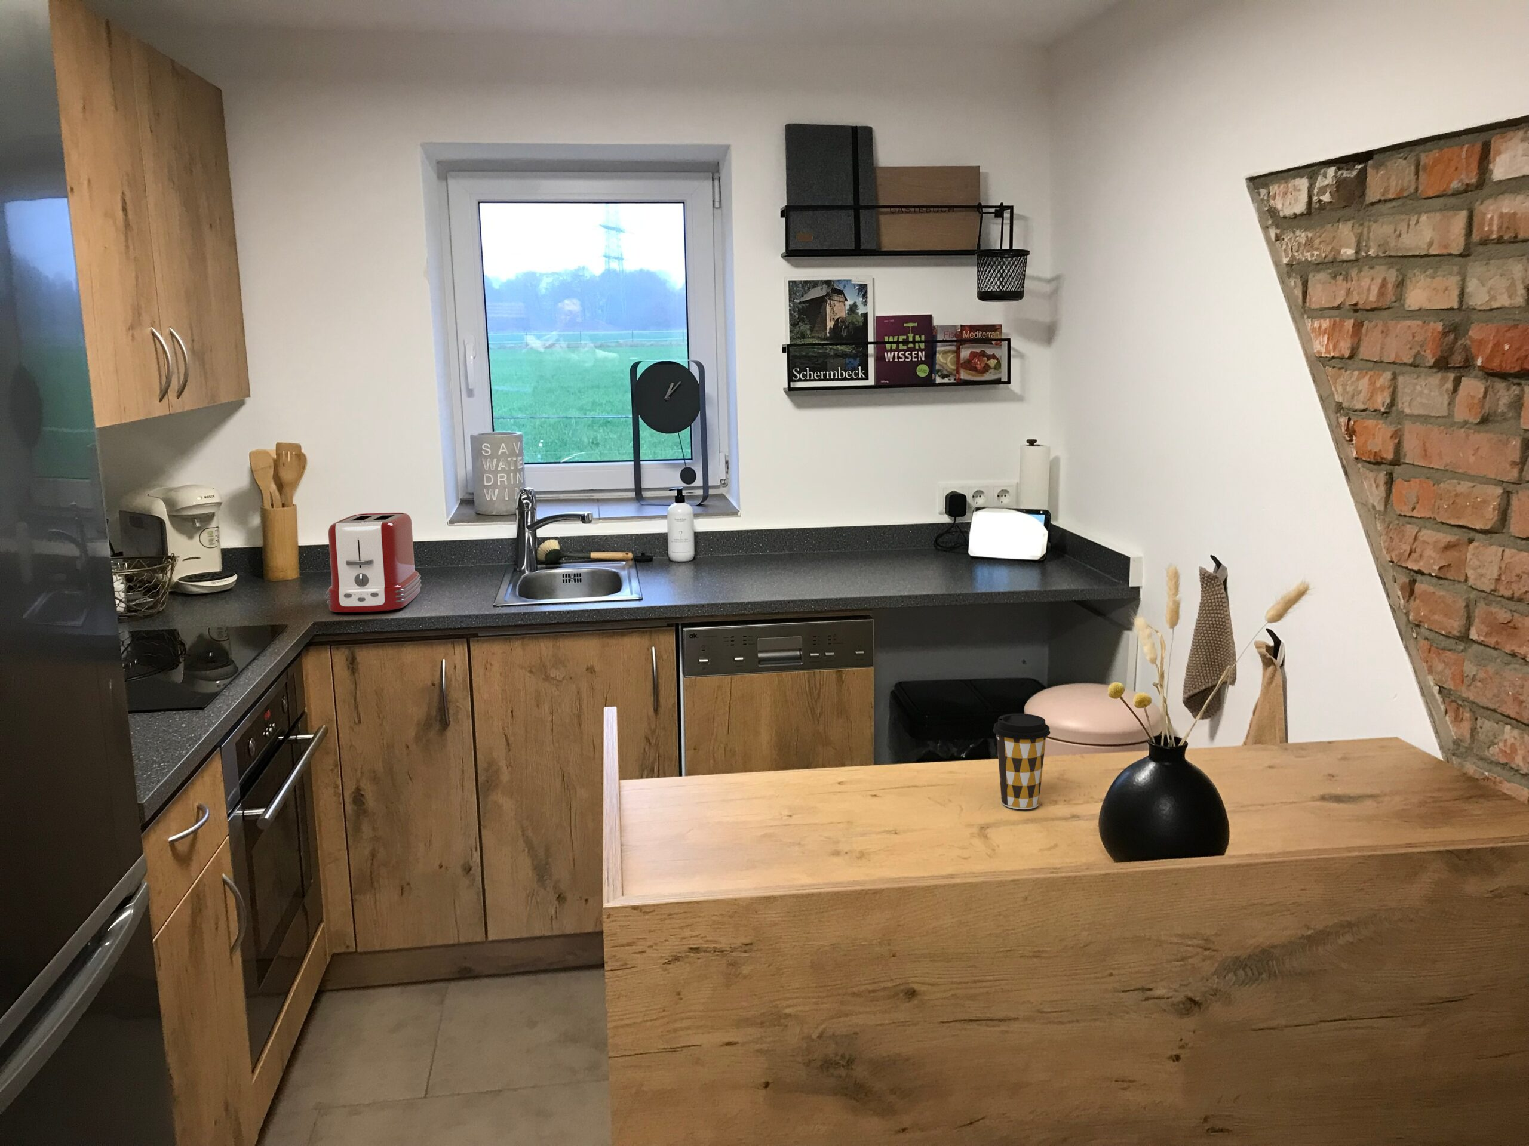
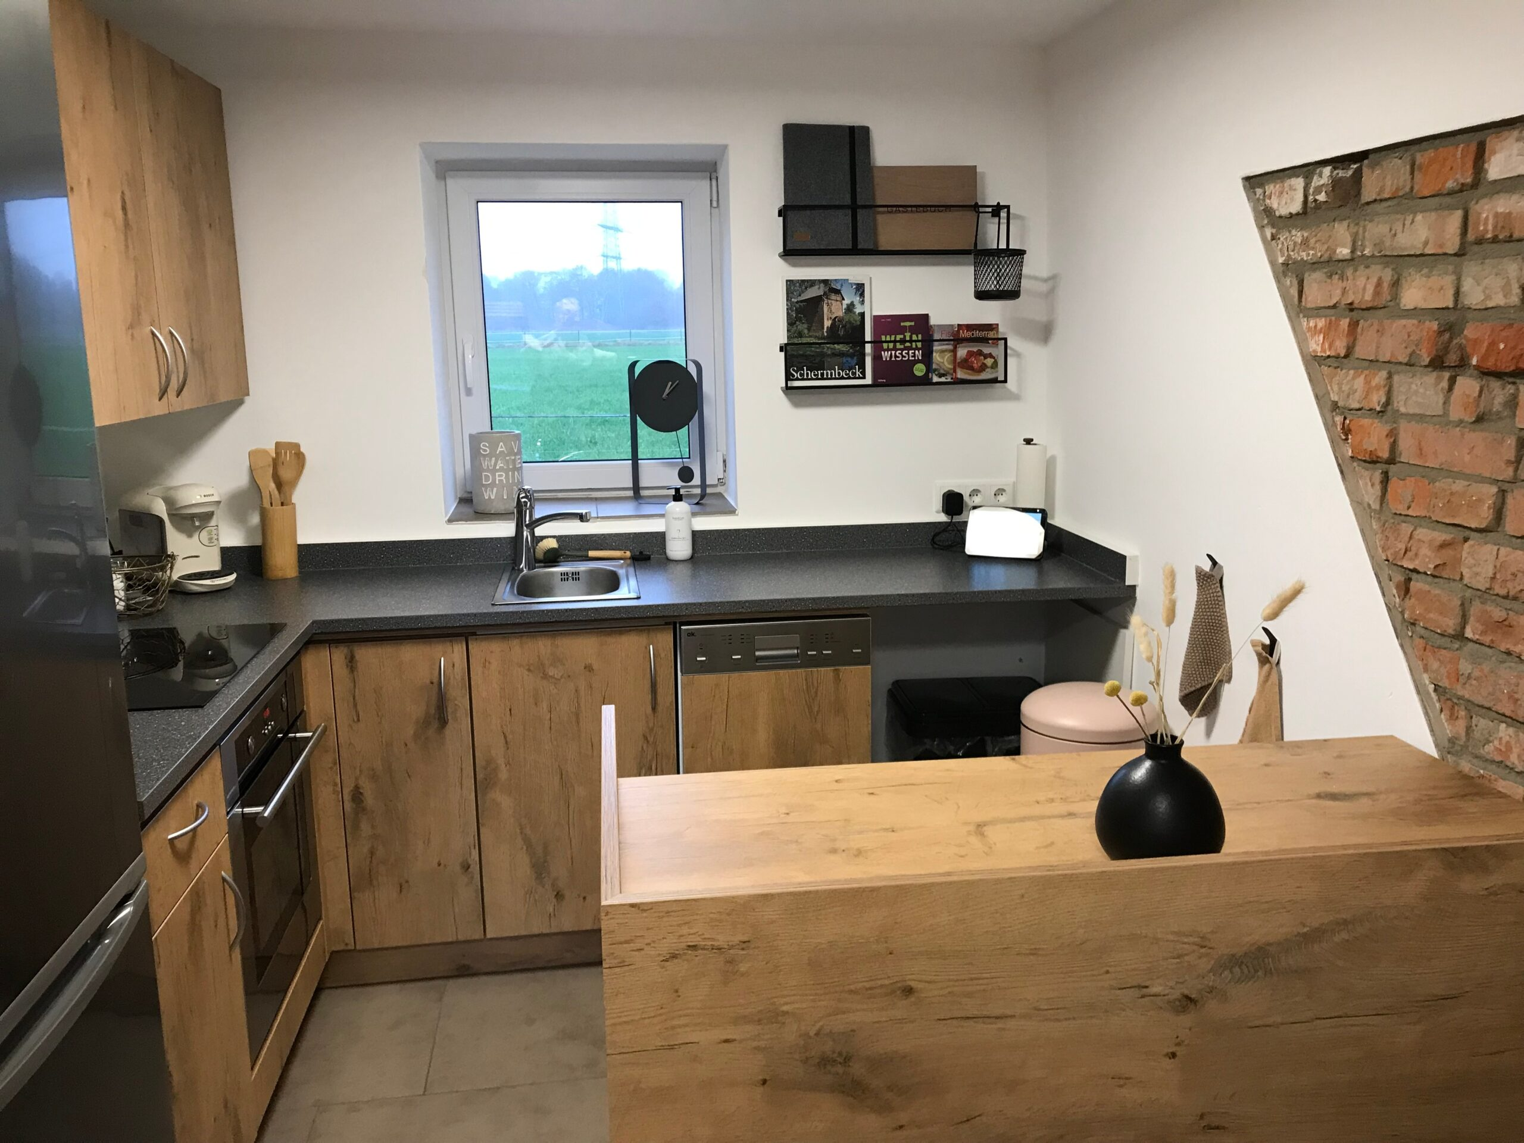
- coffee cup (1021, 761)
- toaster (373, 560)
